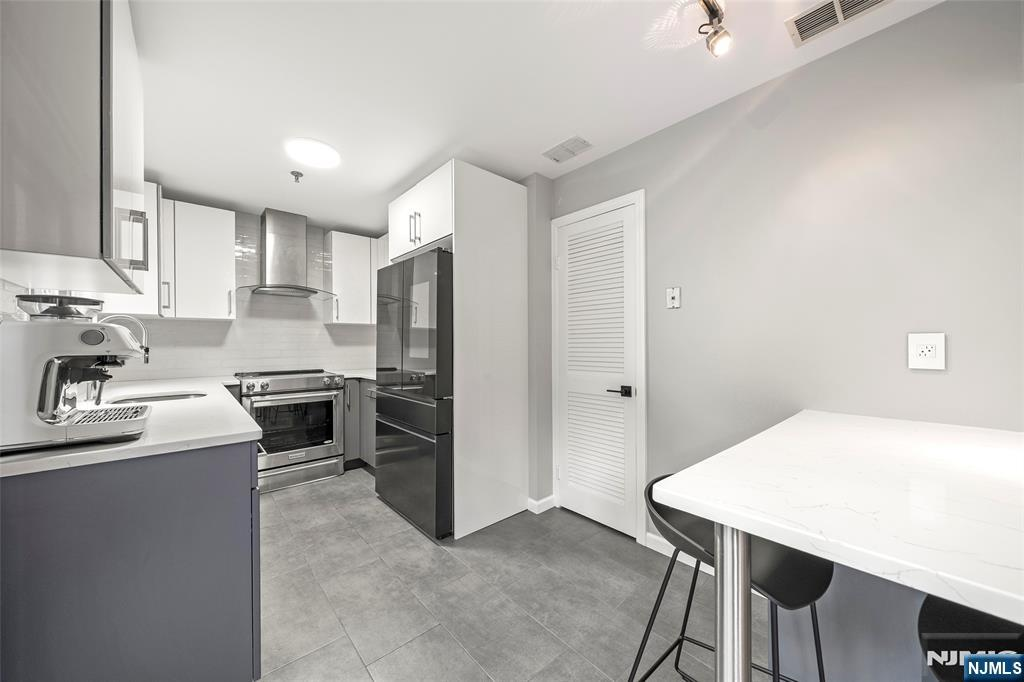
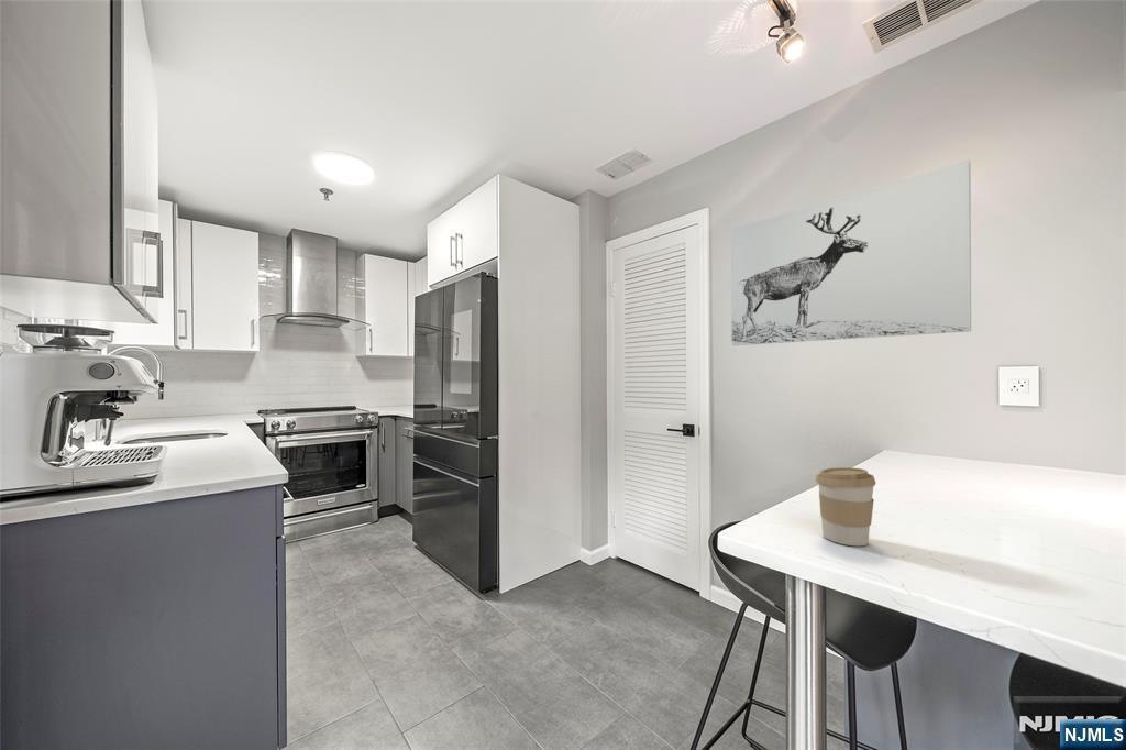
+ coffee cup (844, 503)
+ wall art (829, 271)
